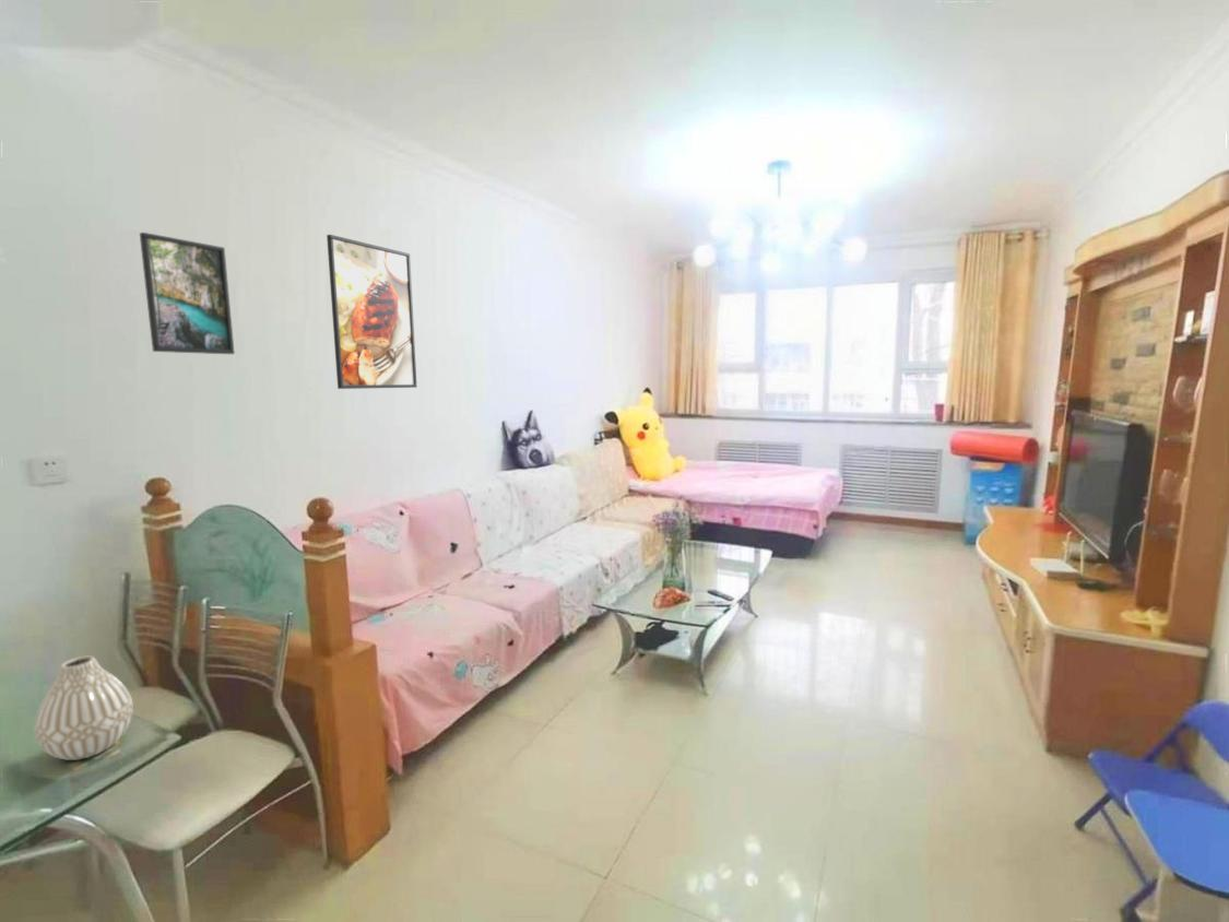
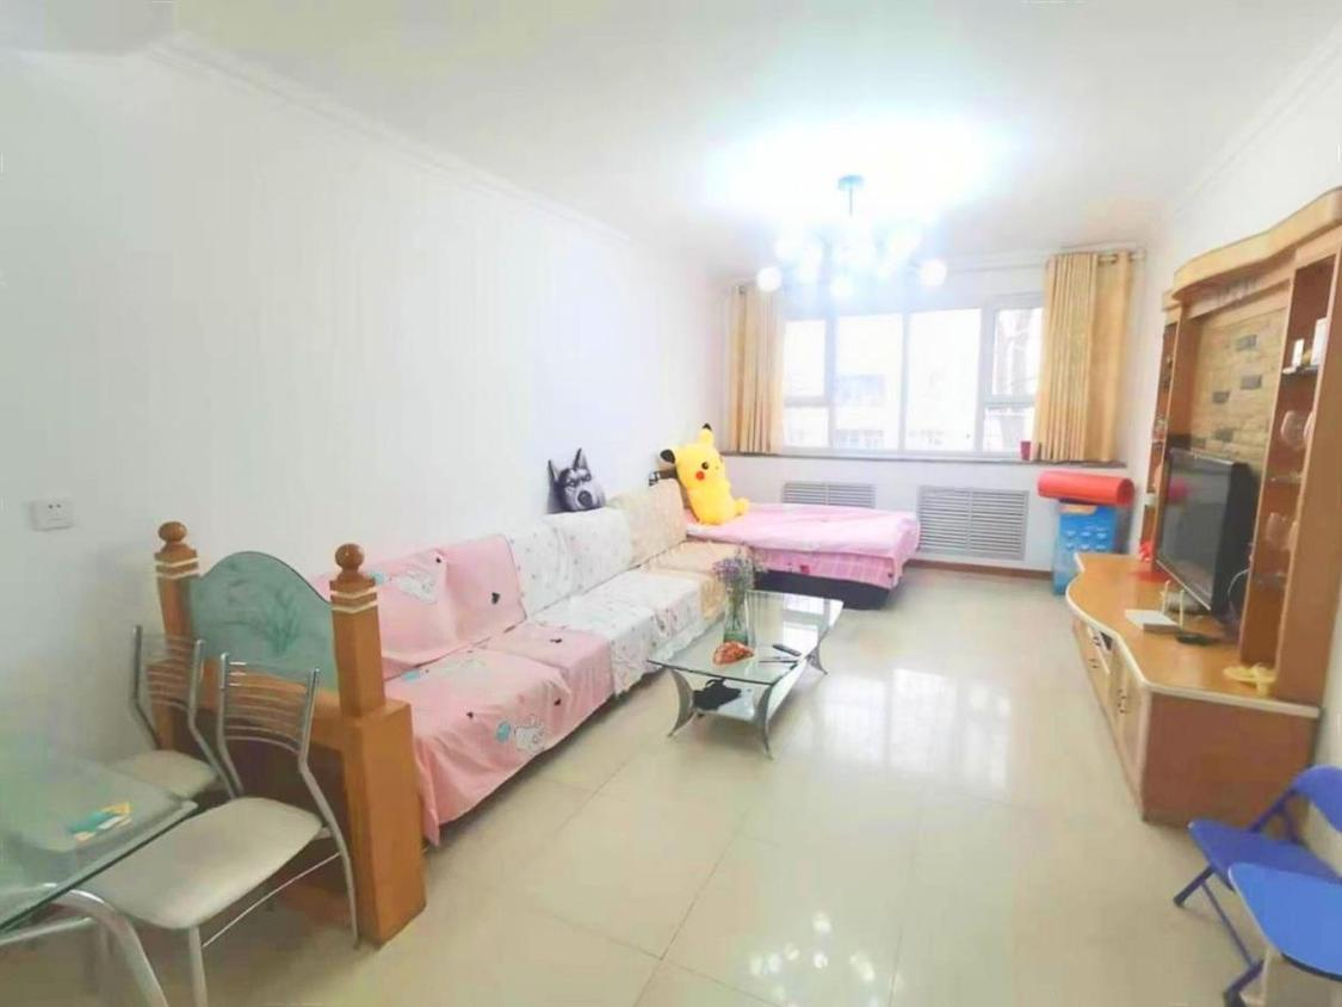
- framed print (190, 297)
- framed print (375, 317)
- vase (83, 705)
